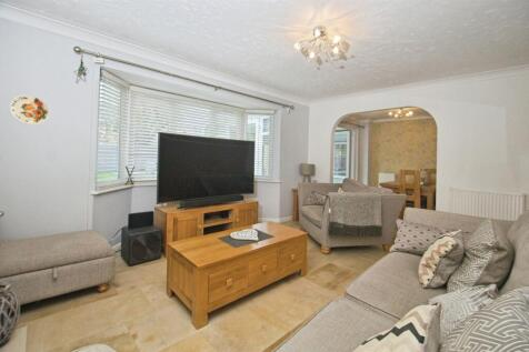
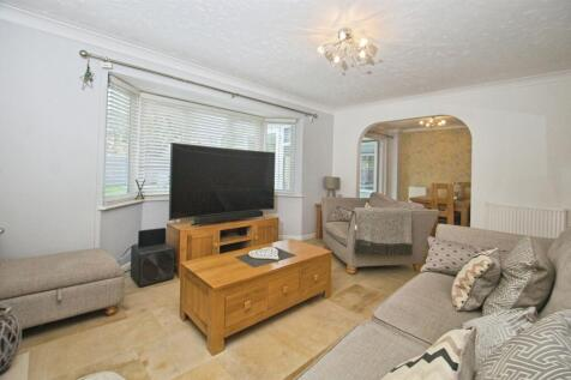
- decorative plate (30, 109)
